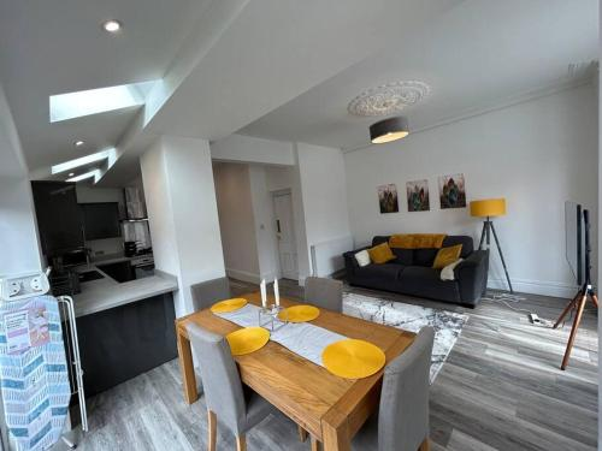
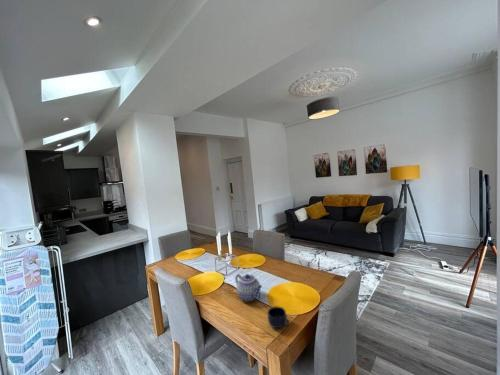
+ mug (278, 318)
+ teapot (248, 285)
